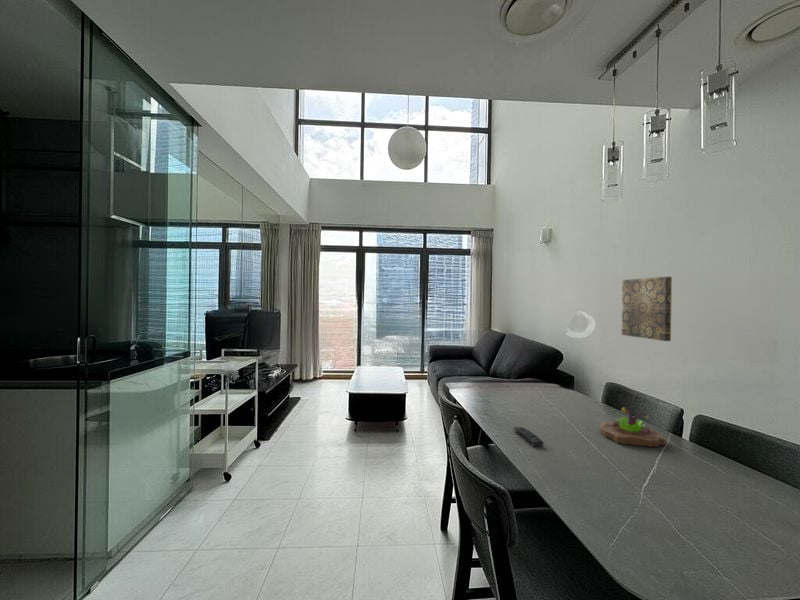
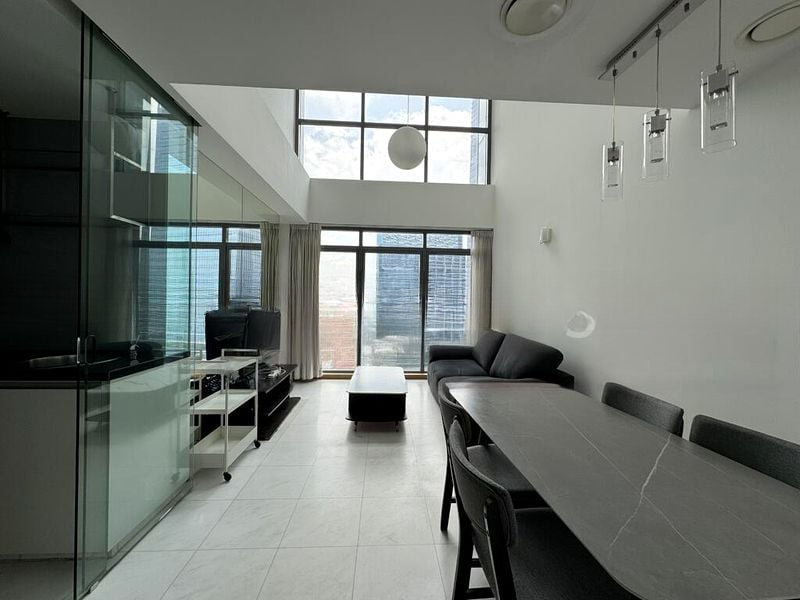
- wall art (644, 308)
- succulent planter (629, 421)
- remote control (526, 434)
